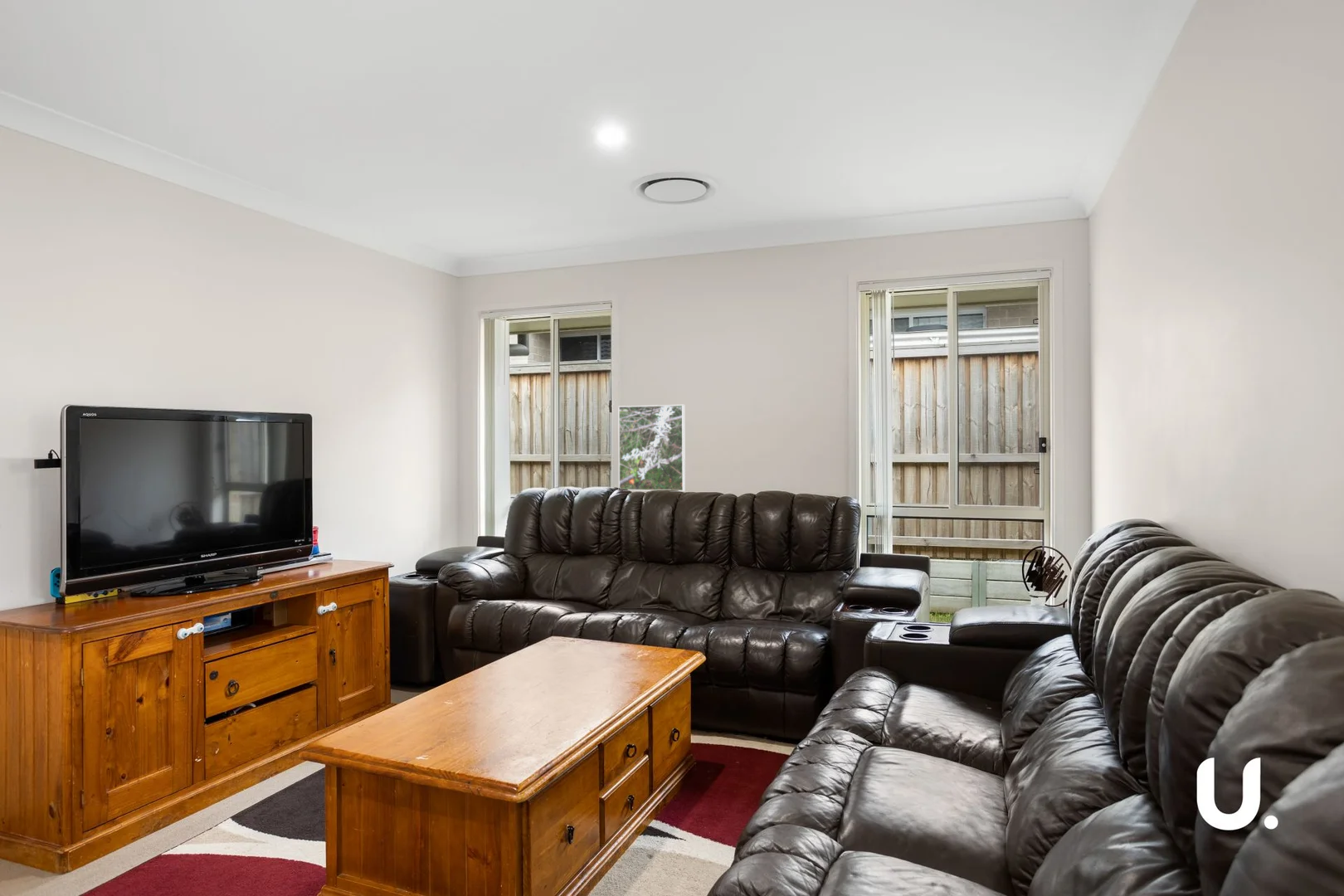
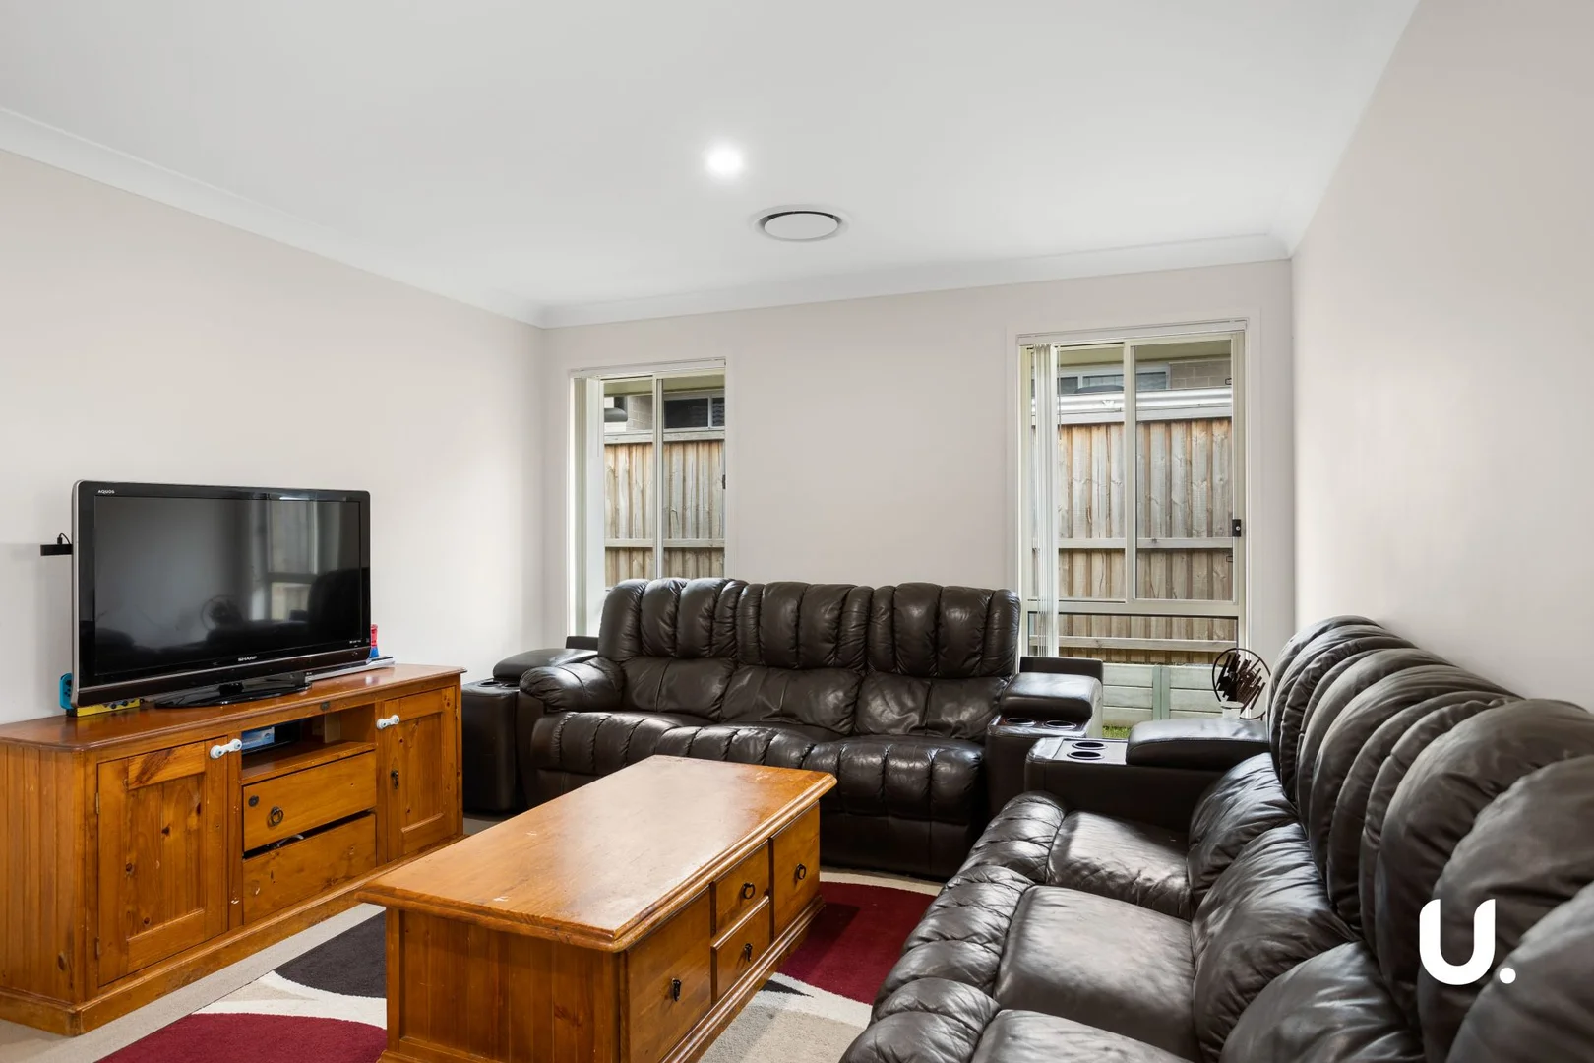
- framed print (651, 448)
